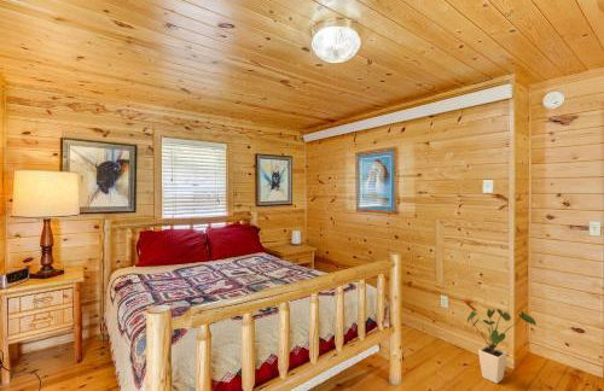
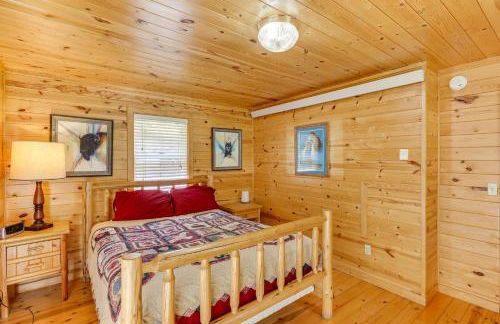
- house plant (496, 344)
